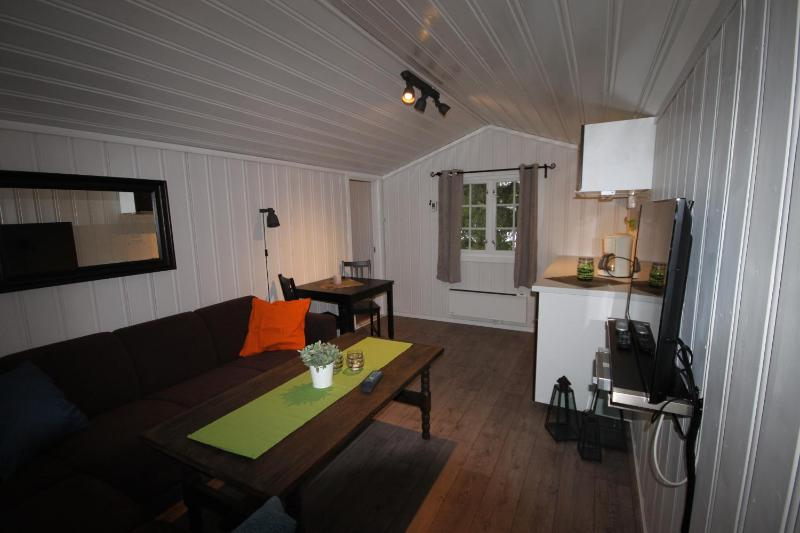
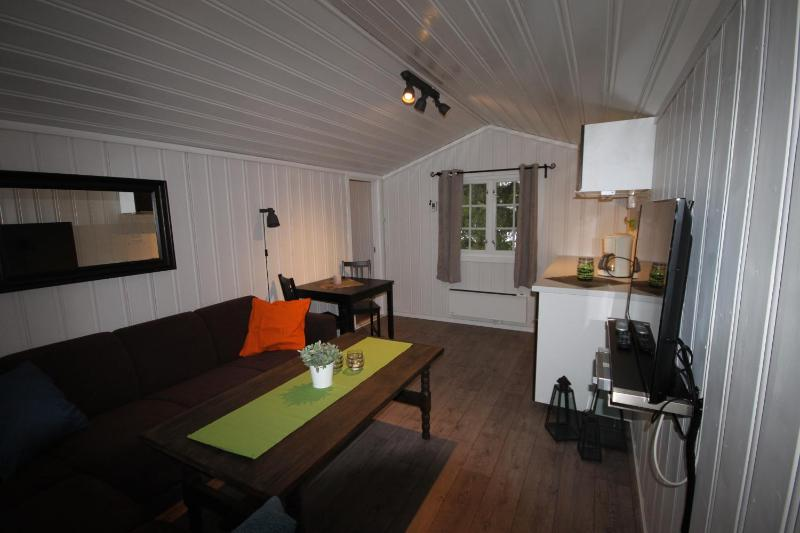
- remote control (372, 379)
